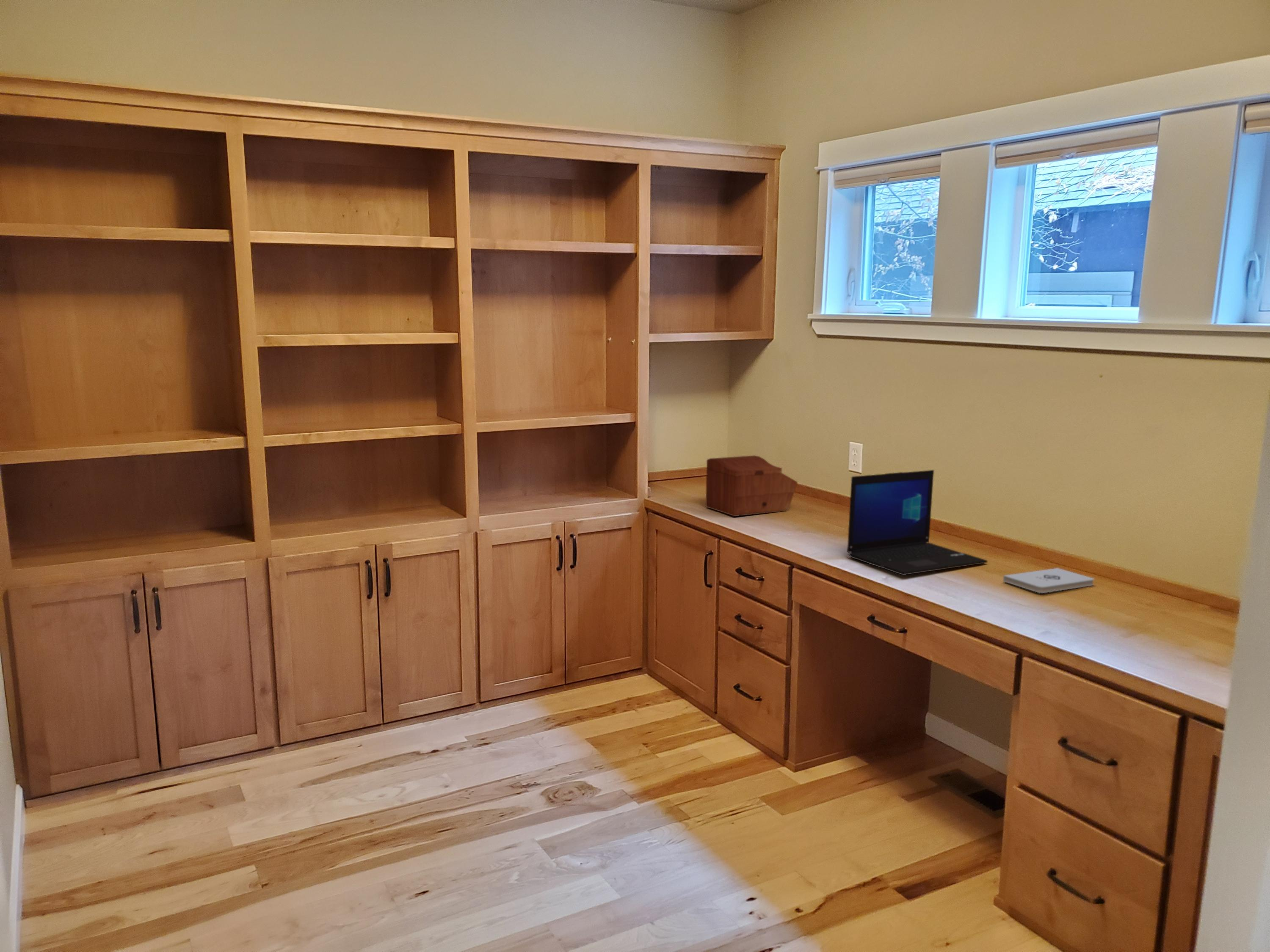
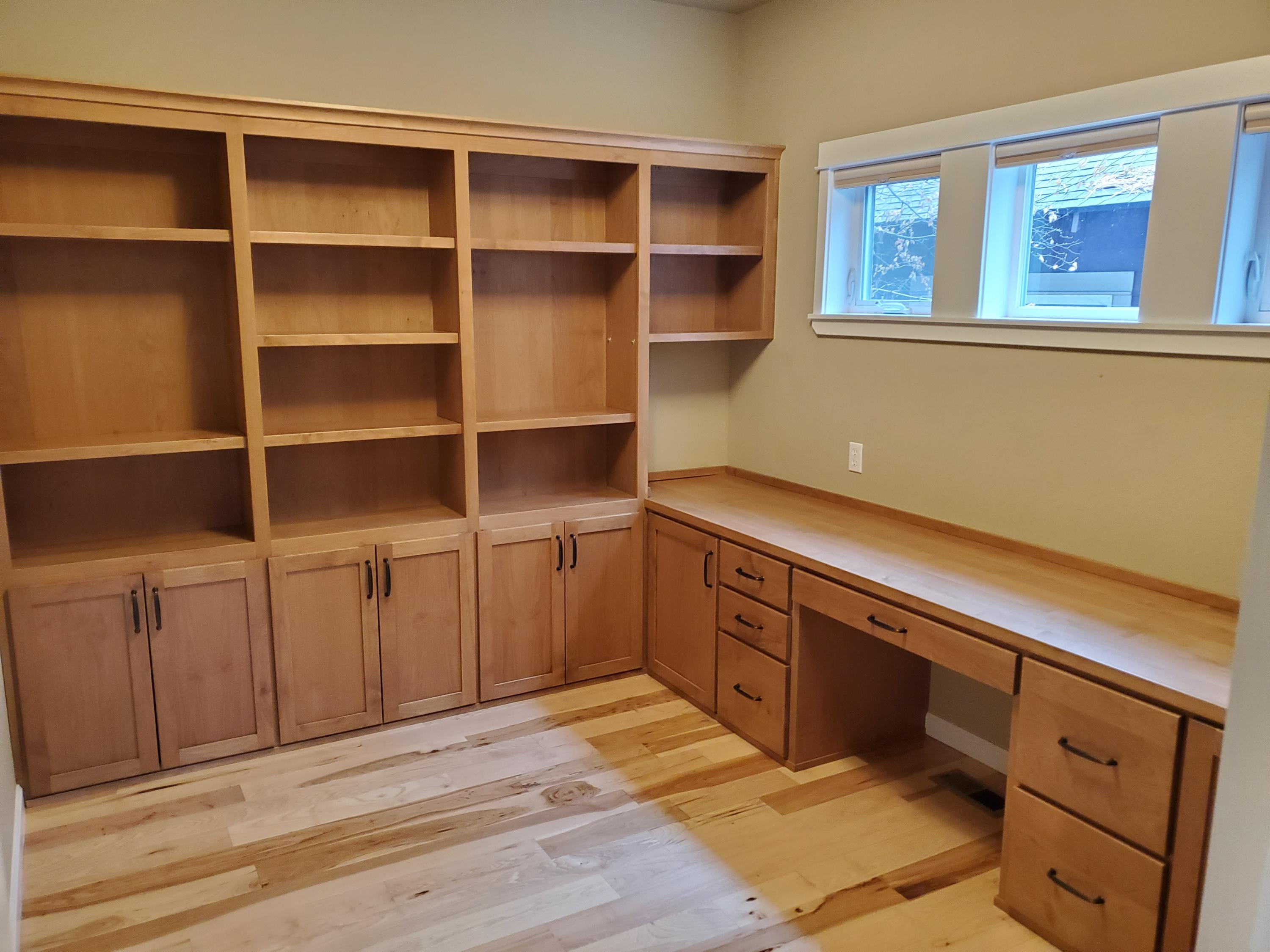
- laptop (918, 520)
- notepad (1049, 580)
- sewing box (752, 484)
